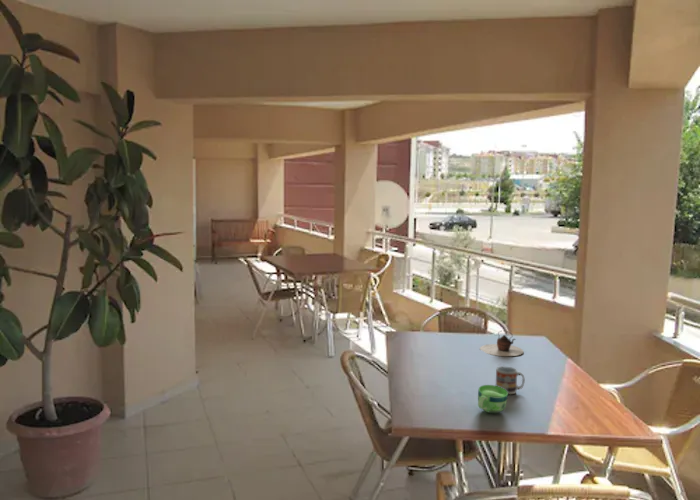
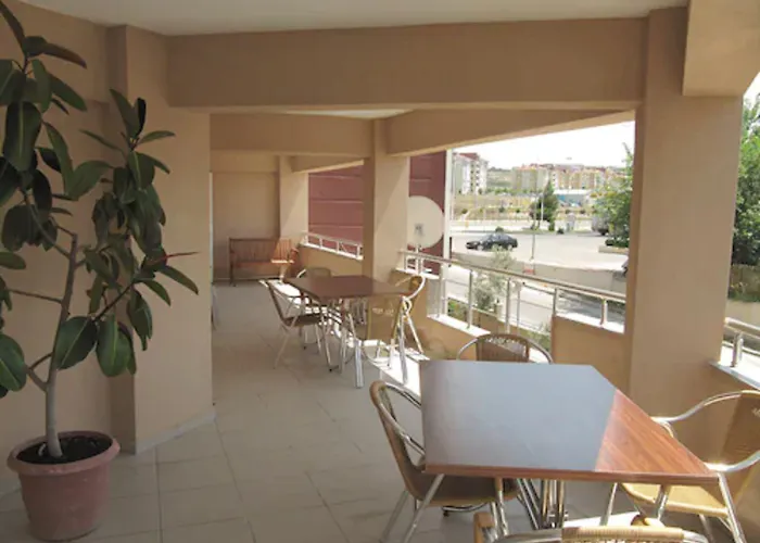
- cup (491, 401)
- cup (510, 380)
- teapot (502, 340)
